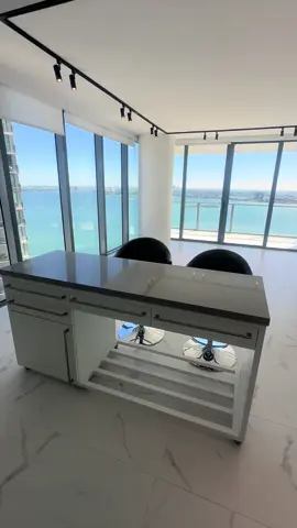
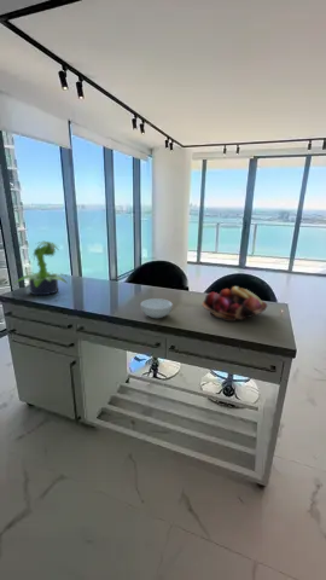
+ potted plant (41, 267)
+ cereal bowl (156, 309)
+ fruit basket (234, 302)
